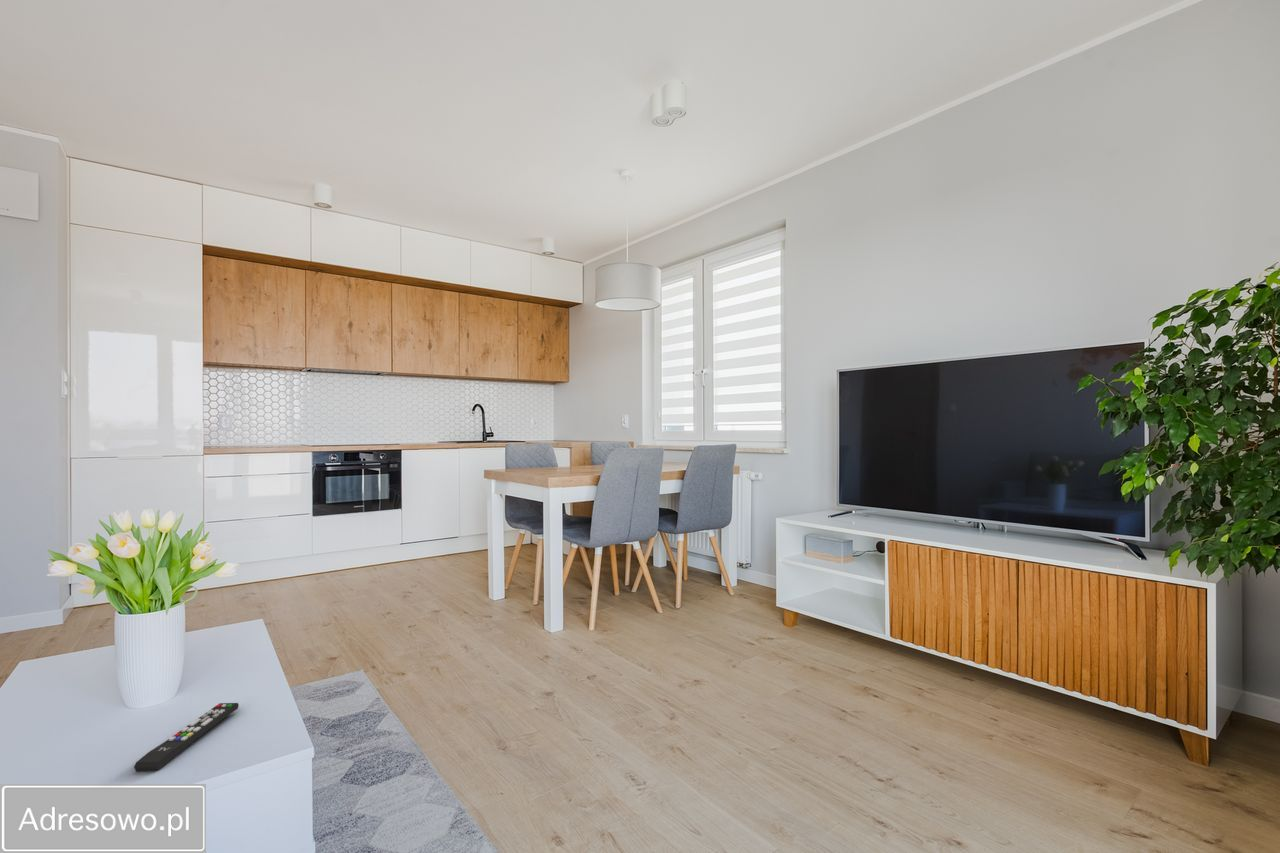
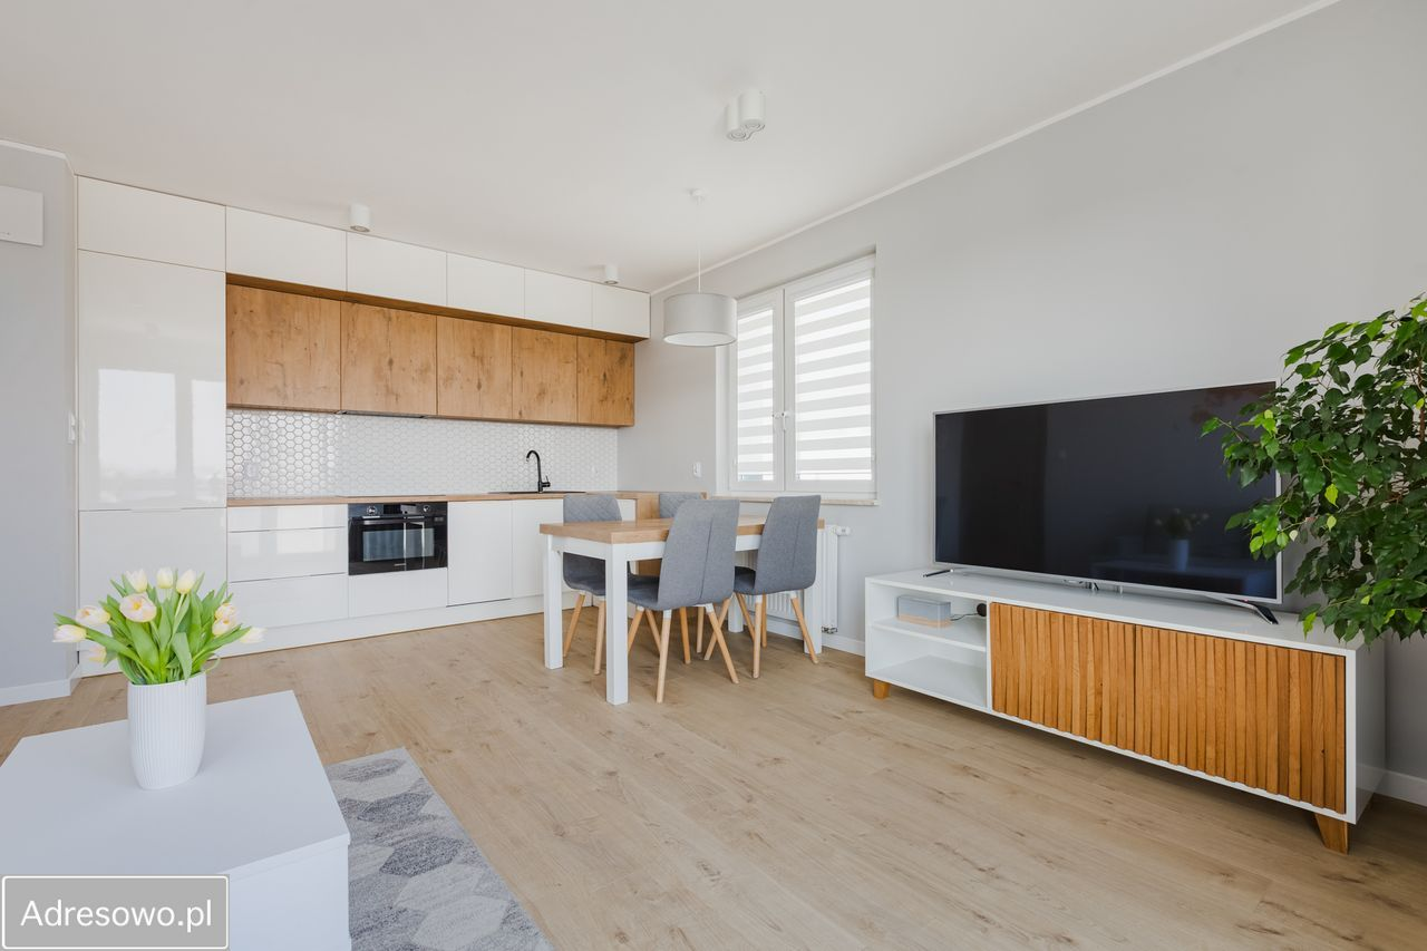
- remote control (191, 733)
